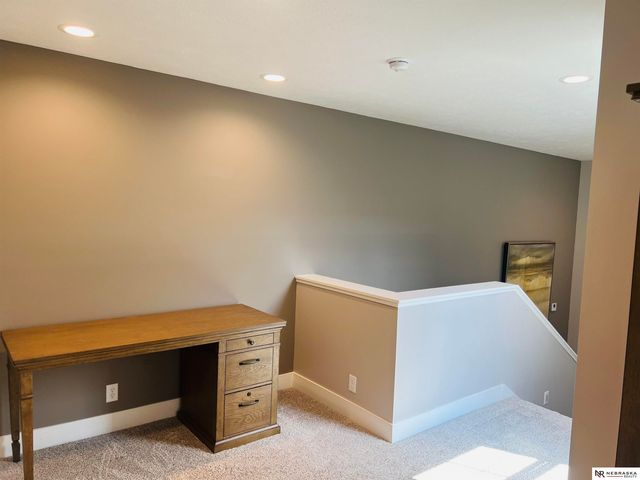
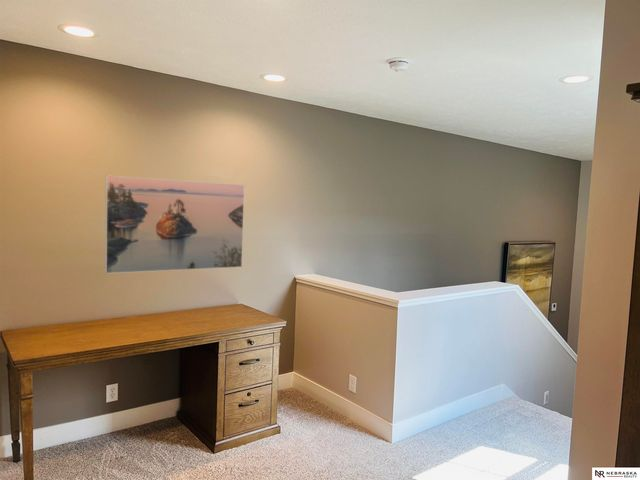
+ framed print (179, 225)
